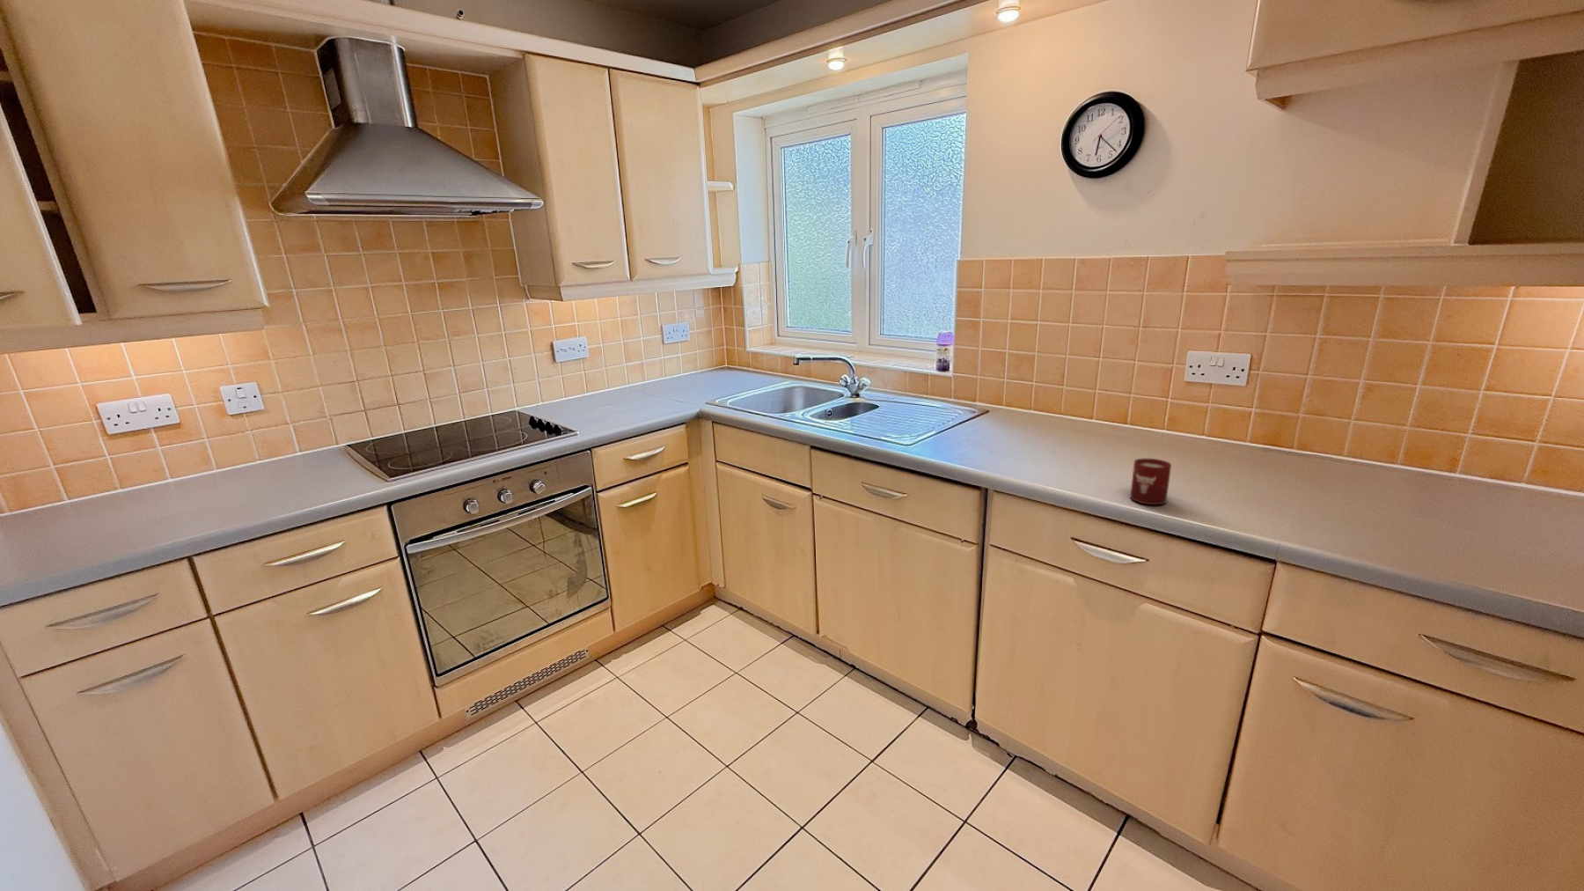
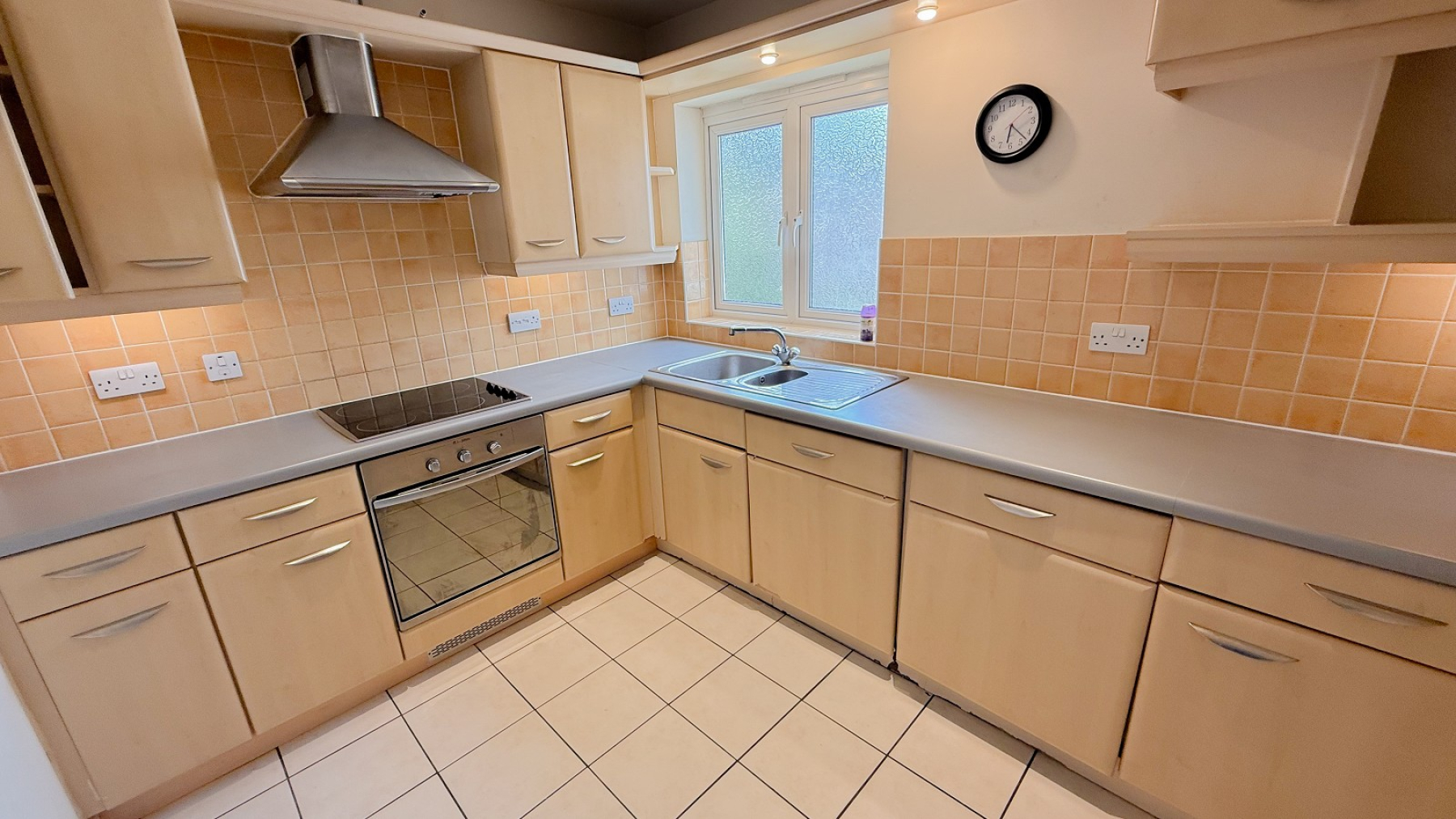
- cup (1151, 479)
